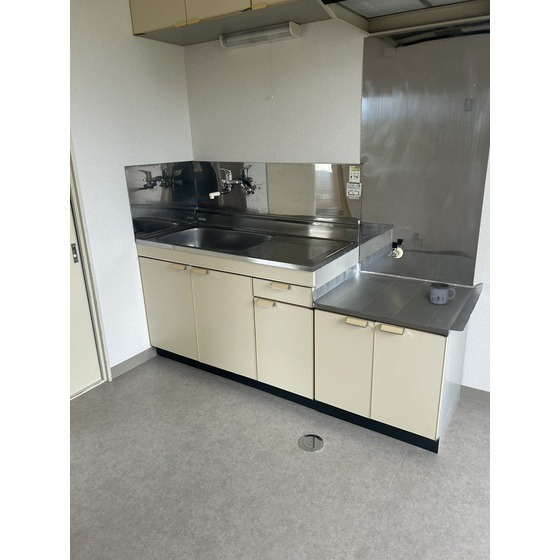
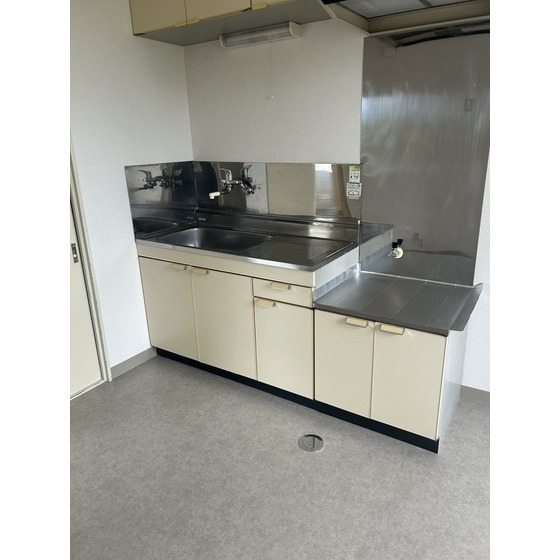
- mug (442, 293)
